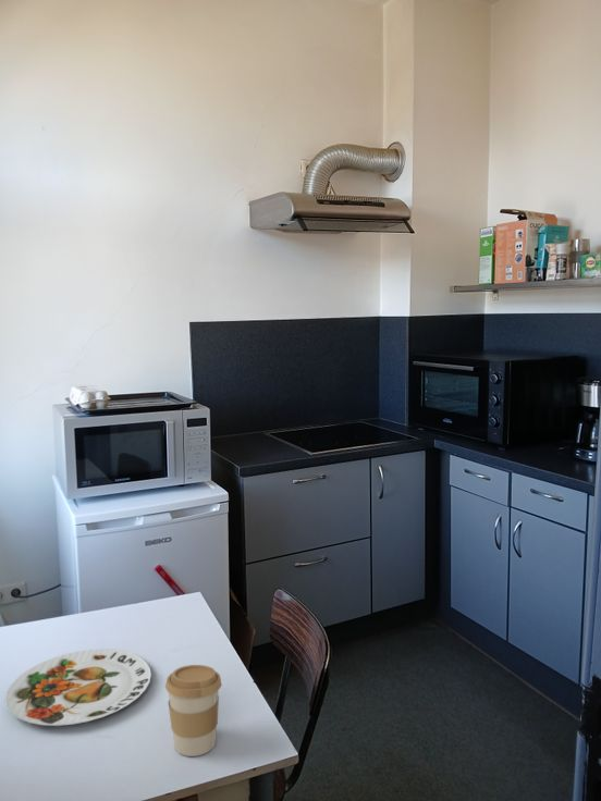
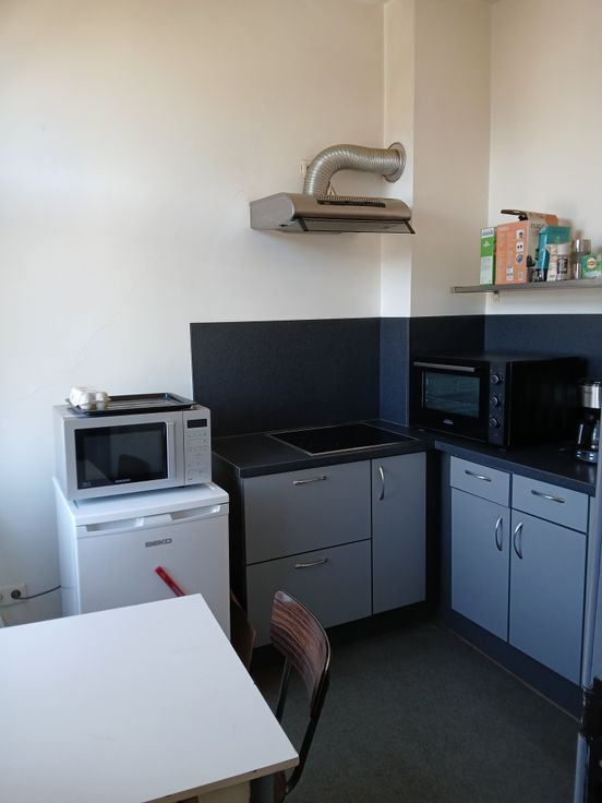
- coffee cup (194, 706)
- plate (81, 686)
